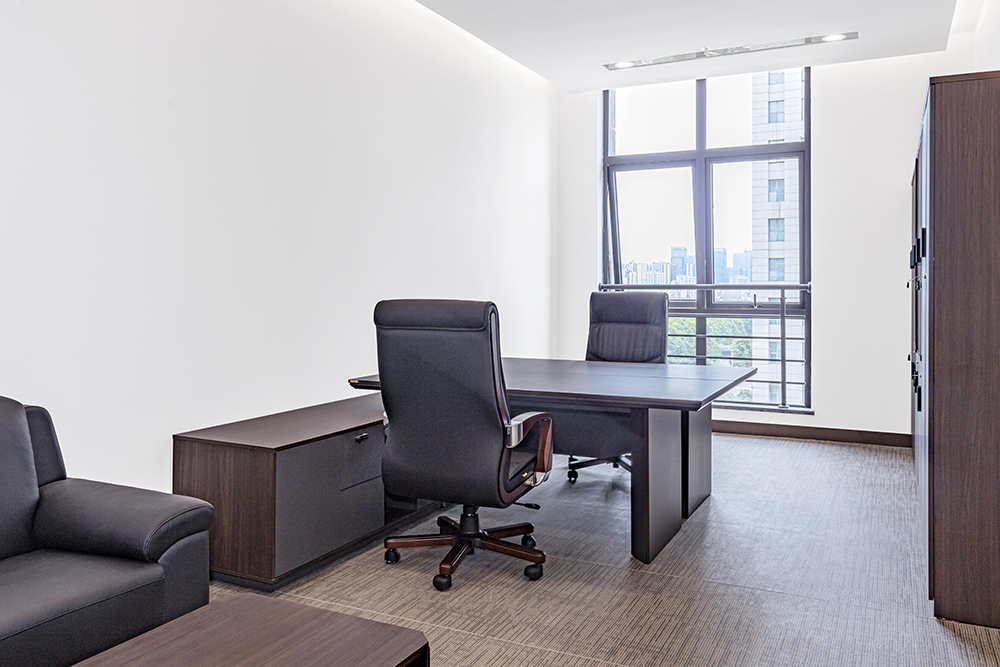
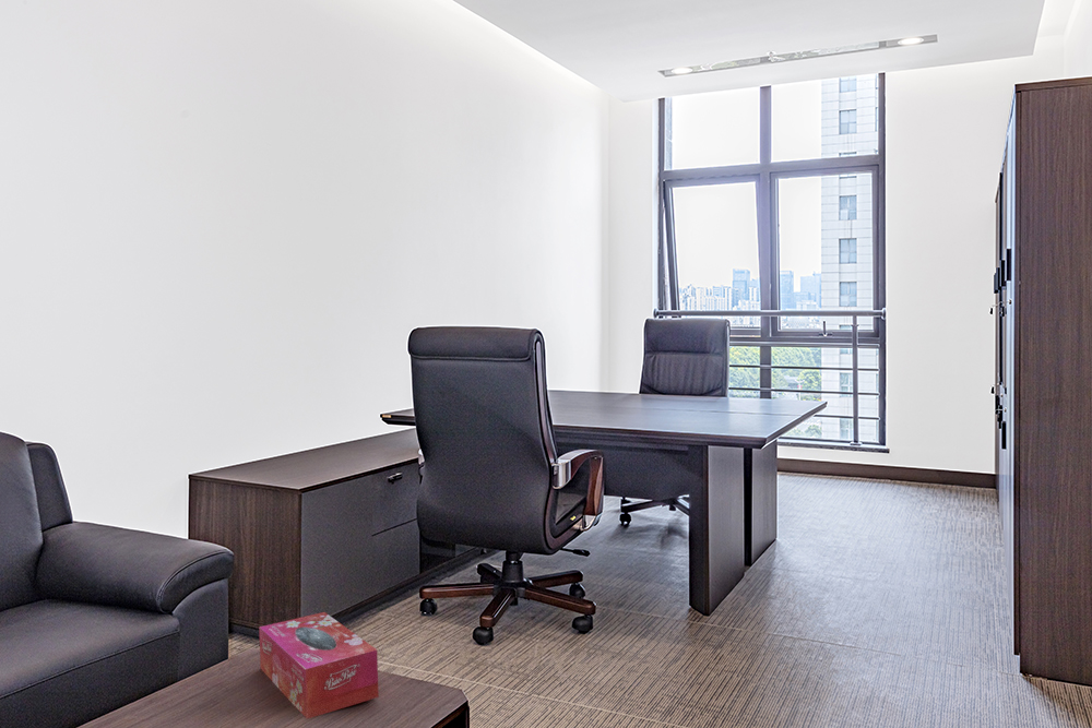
+ tissue box (316, 660)
